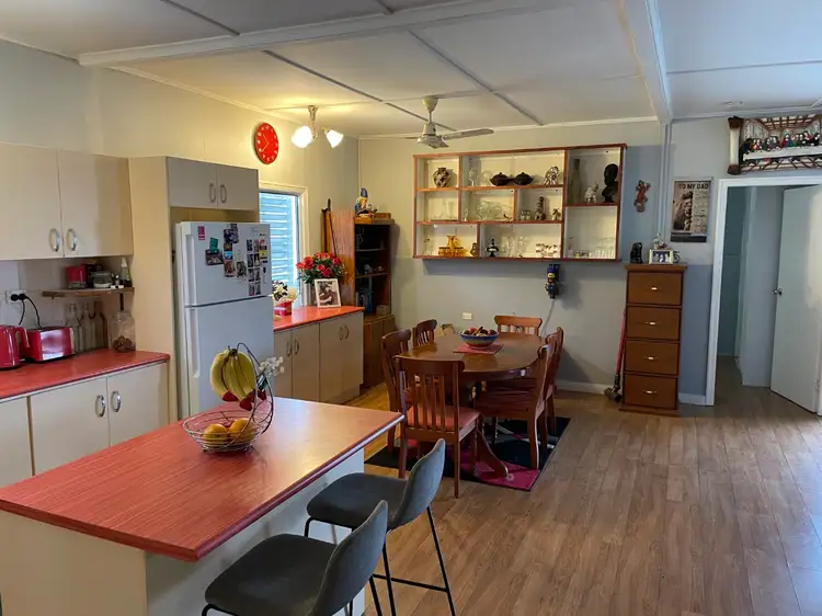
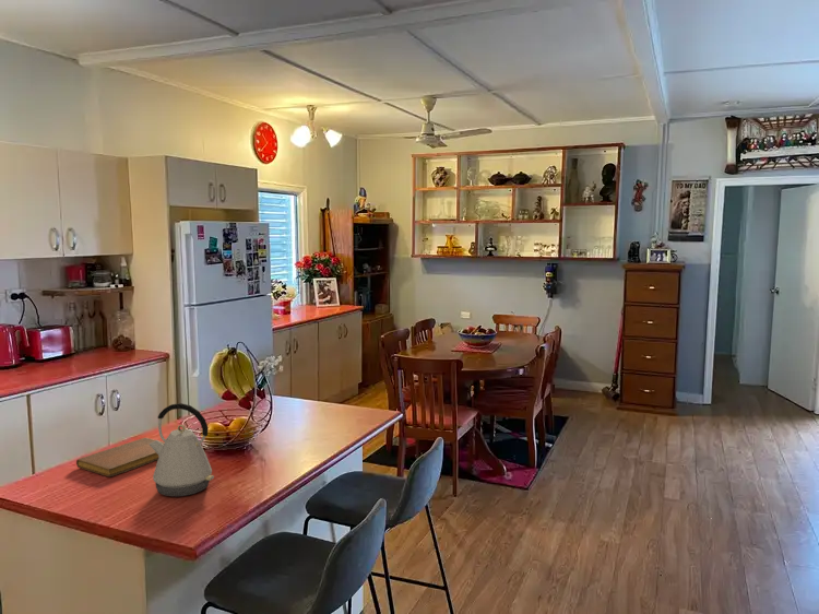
+ notebook (128, 456)
+ kettle (179, 446)
